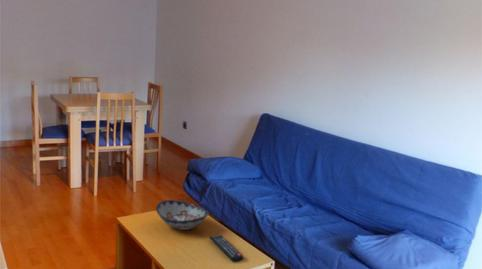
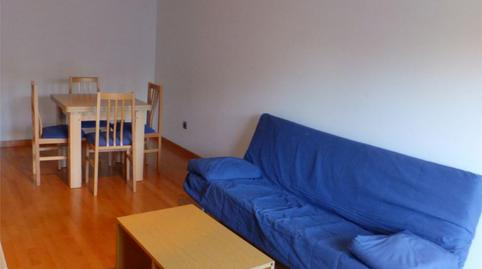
- remote control (225, 247)
- decorative bowl (182, 217)
